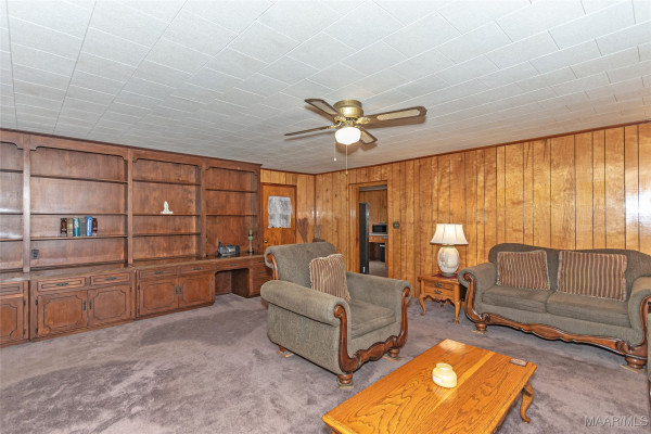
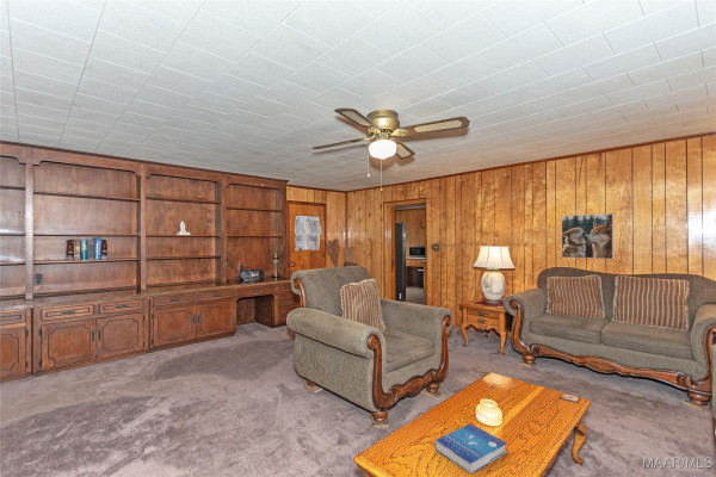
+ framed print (586, 236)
+ book (470, 446)
